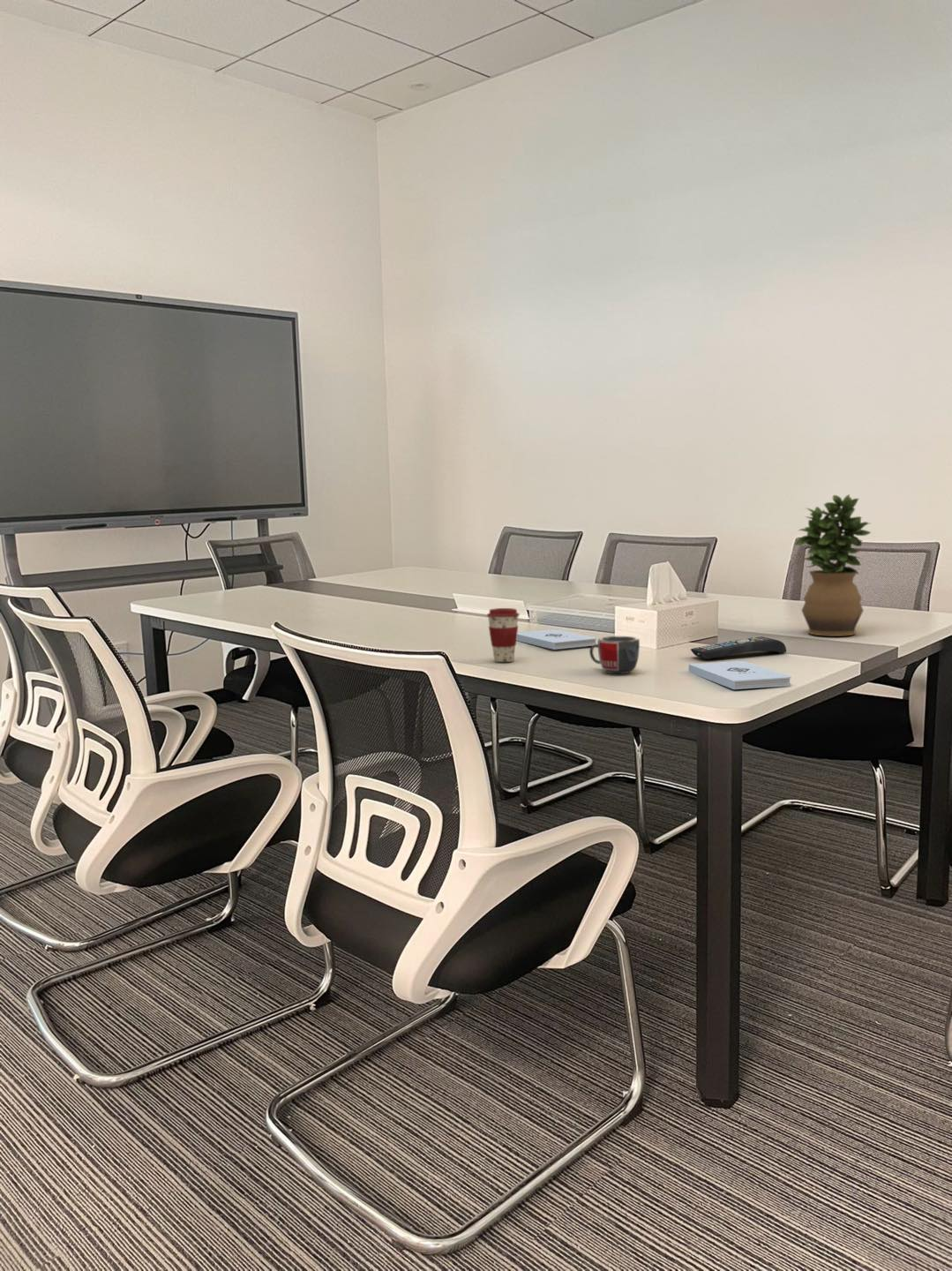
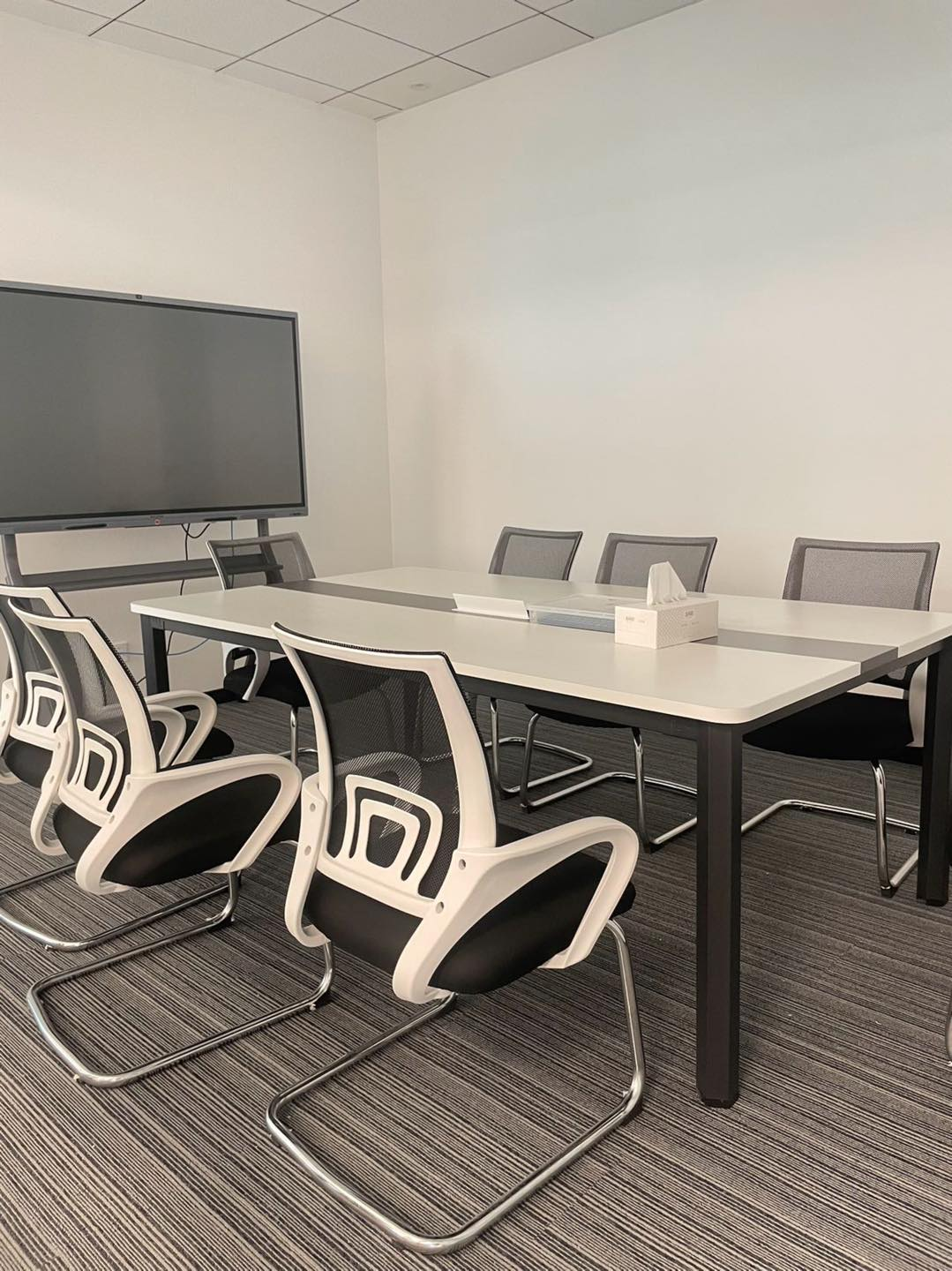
- notepad (554, 638)
- remote control (738, 647)
- notepad (738, 674)
- mug (612, 654)
- potted plant (834, 563)
- coffee cup (503, 635)
